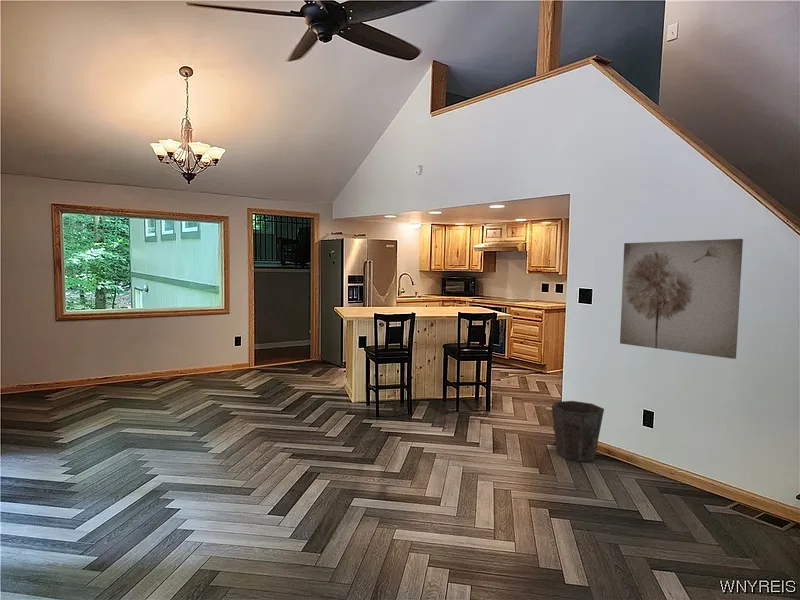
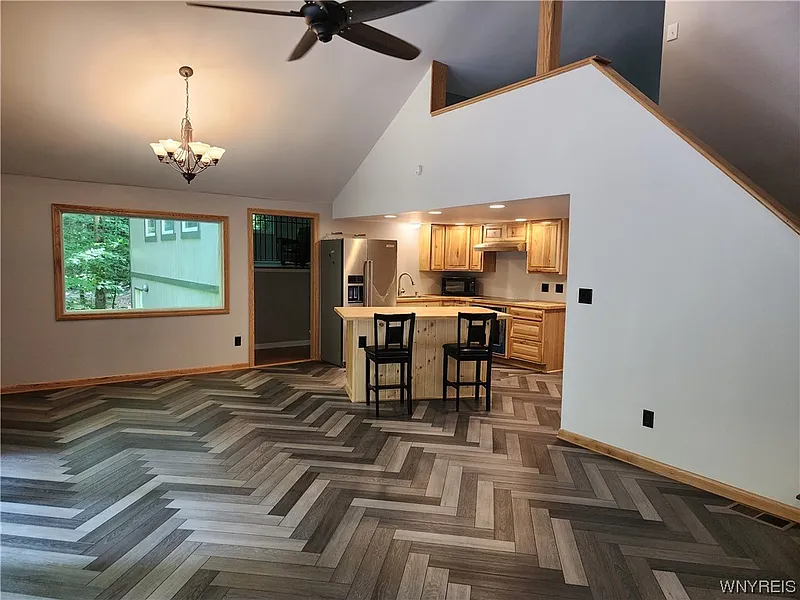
- waste bin (576, 430)
- wall art (675, 296)
